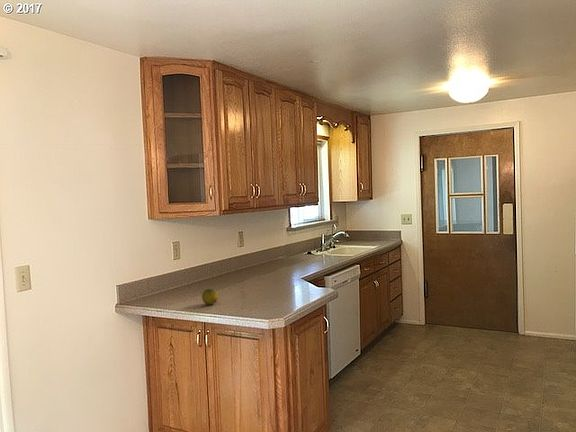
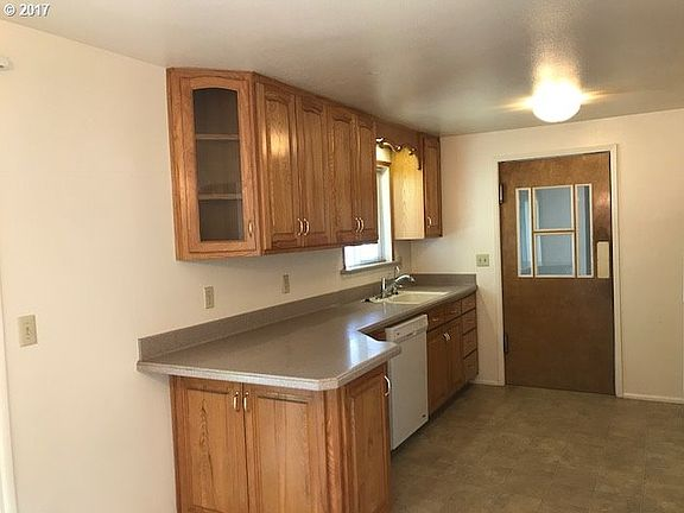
- fruit (210, 296)
